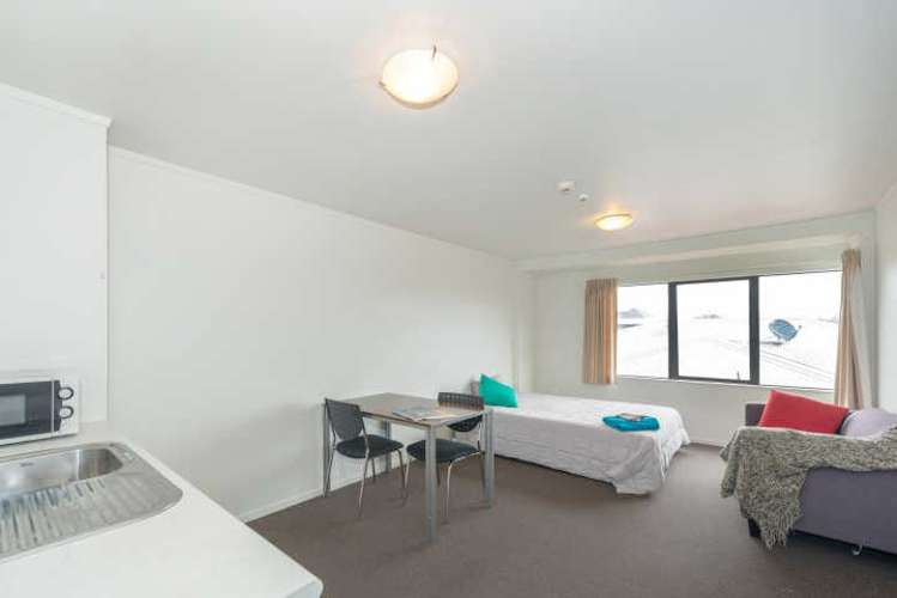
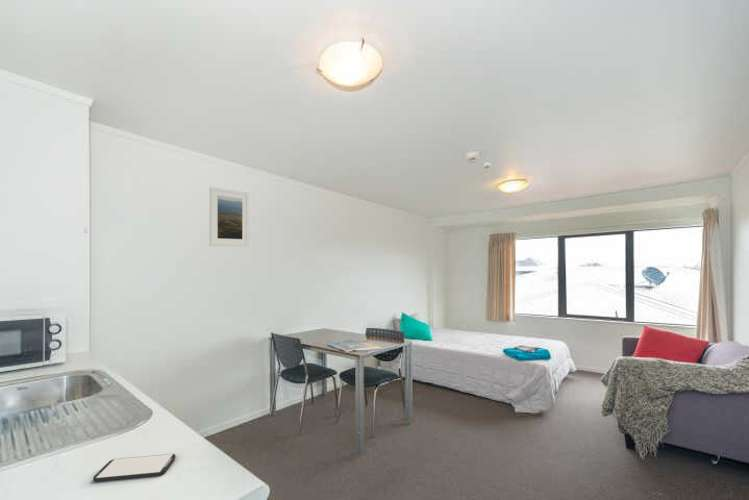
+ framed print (230, 218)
+ smartphone (136, 467)
